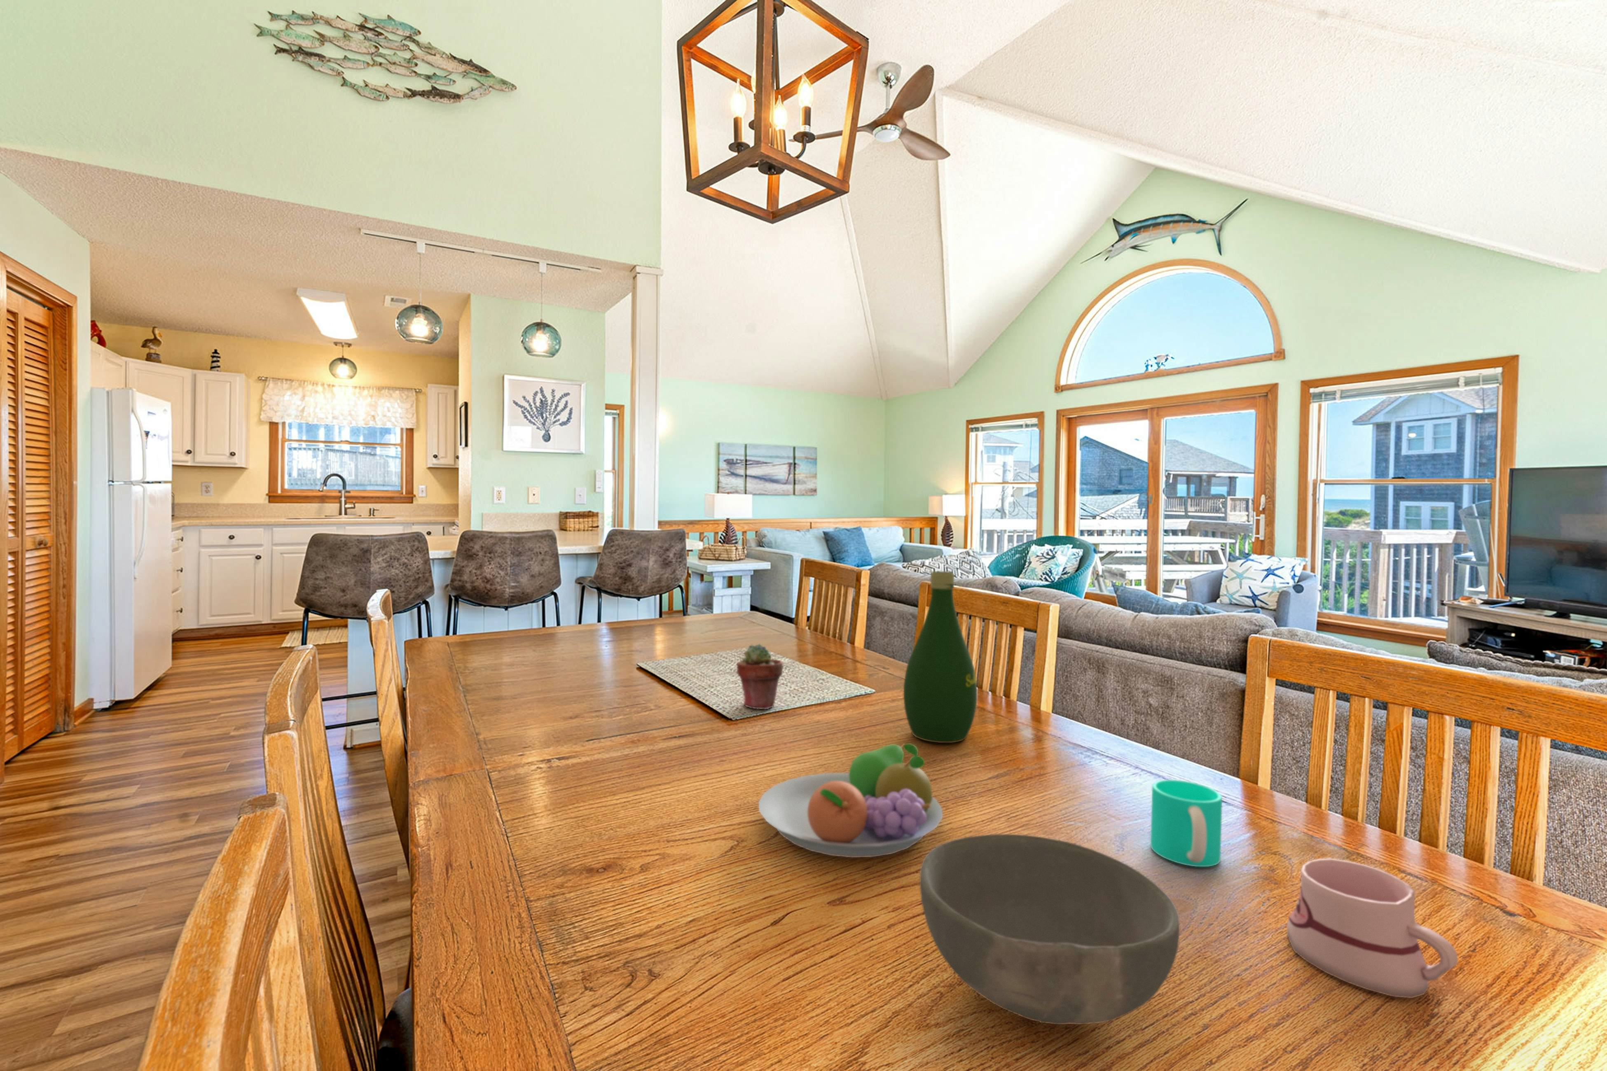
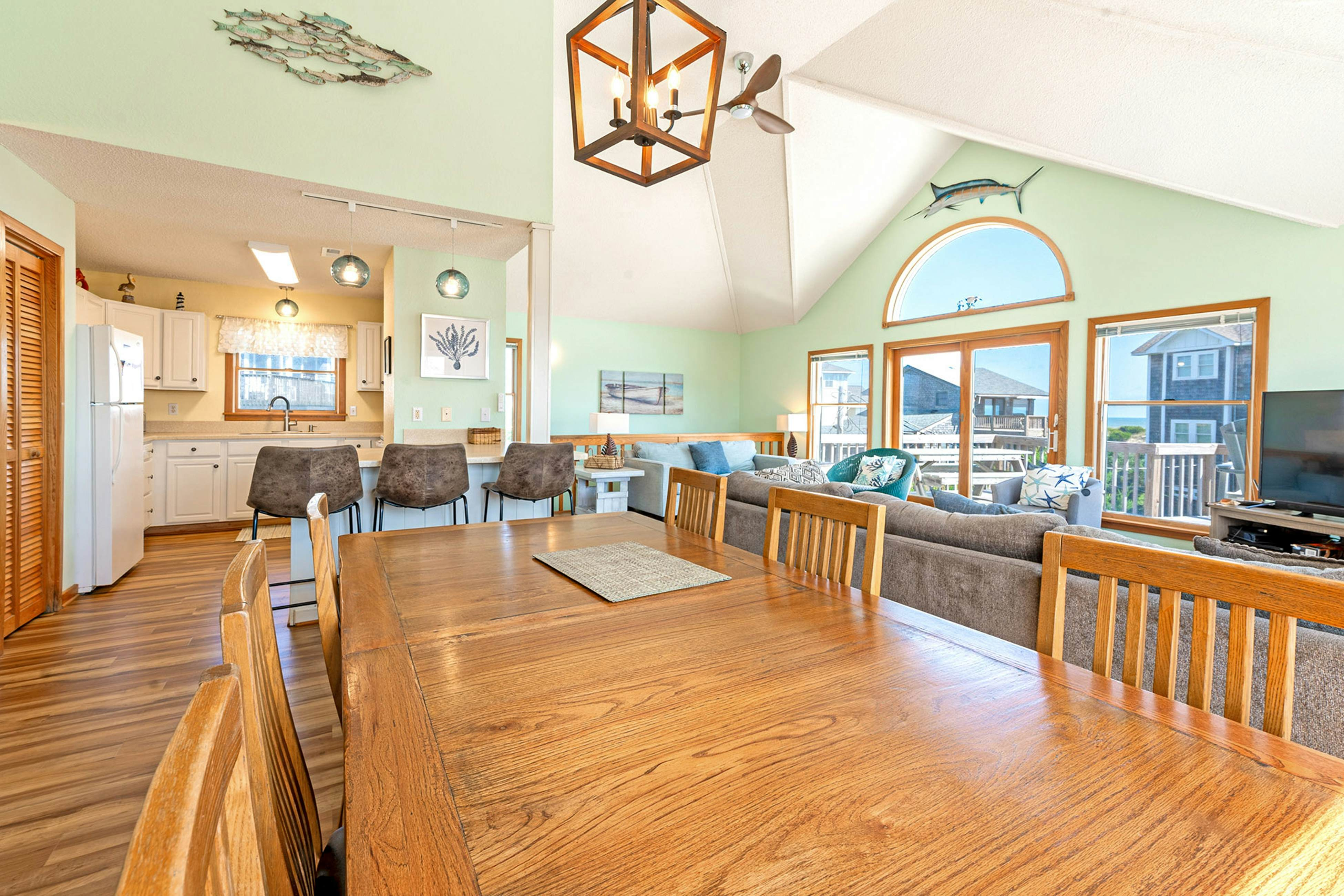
- bottle (941, 654)
- mug (1365, 925)
- bowl (1041, 935)
- potted succulent (759, 674)
- cup (1189, 826)
- fruit bowl (857, 785)
